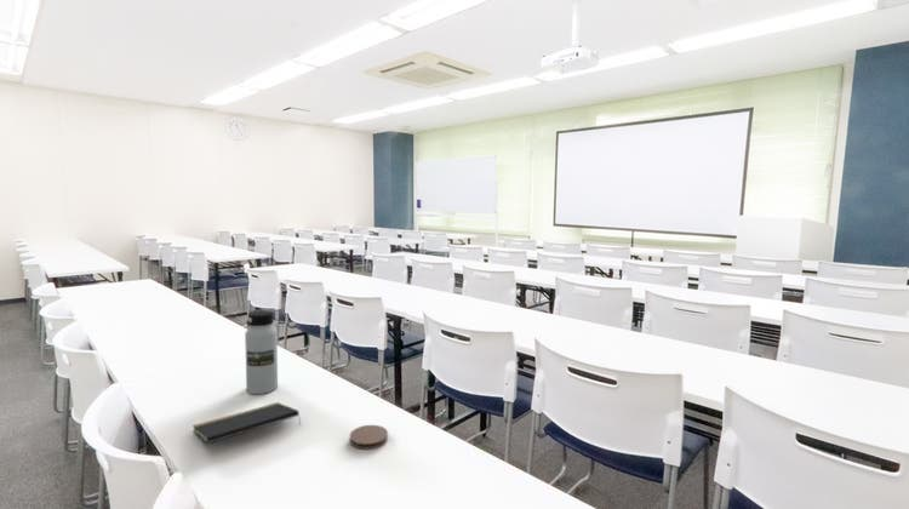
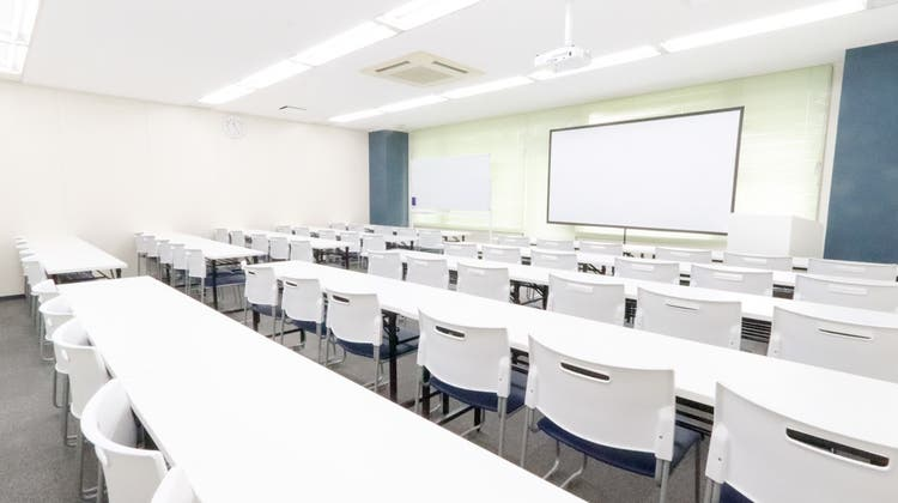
- notepad (246, 421)
- coaster (368, 436)
- water bottle (261, 350)
